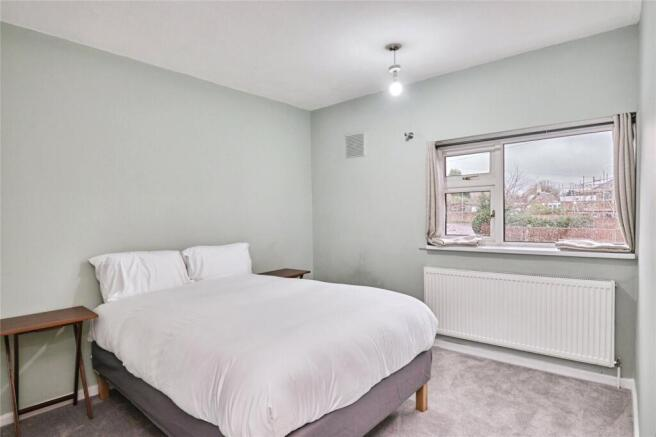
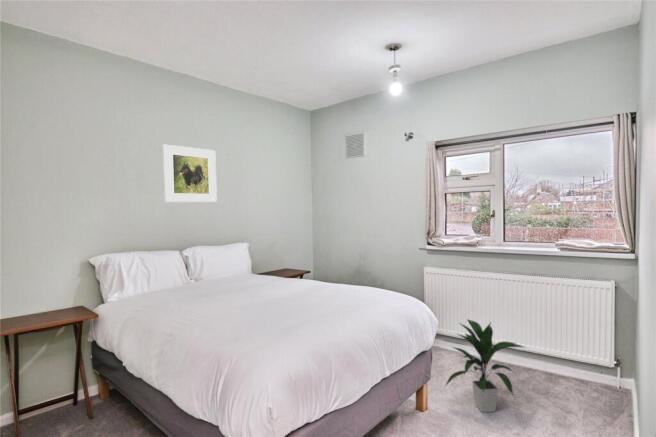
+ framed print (191, 174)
+ indoor plant (480, 363)
